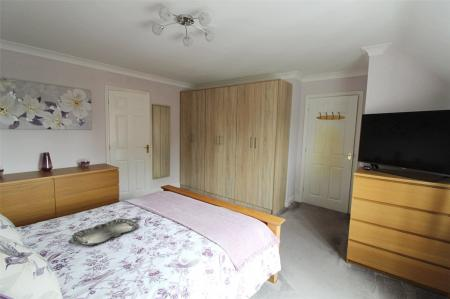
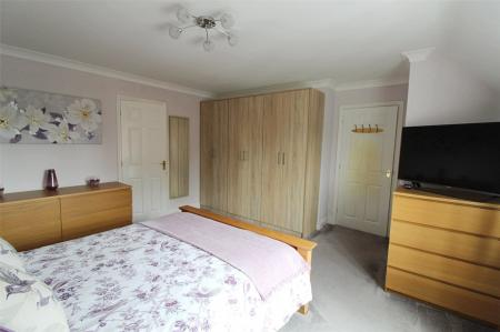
- serving tray (107, 230)
